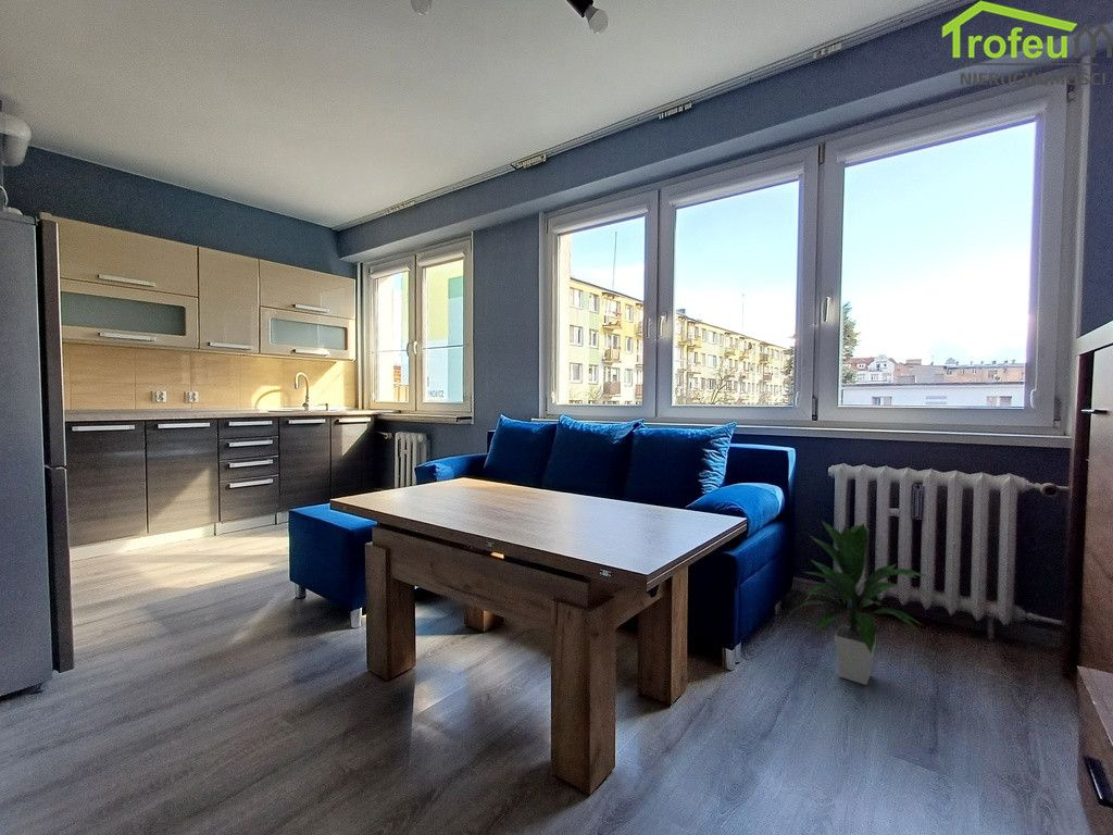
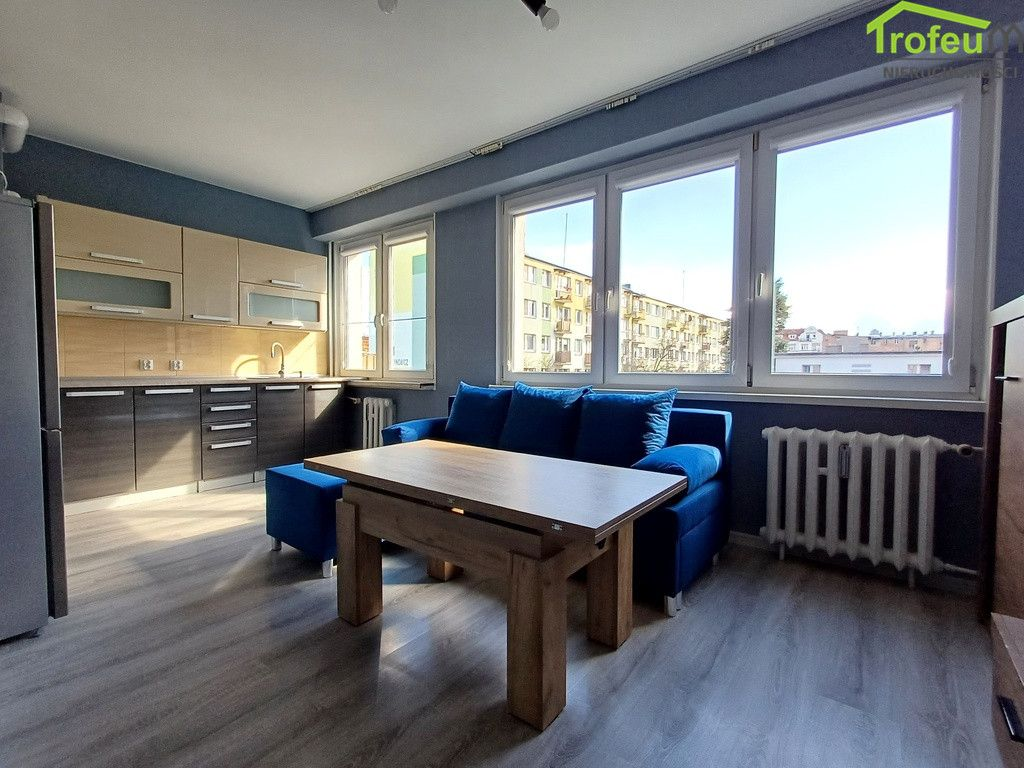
- indoor plant (851, 595)
